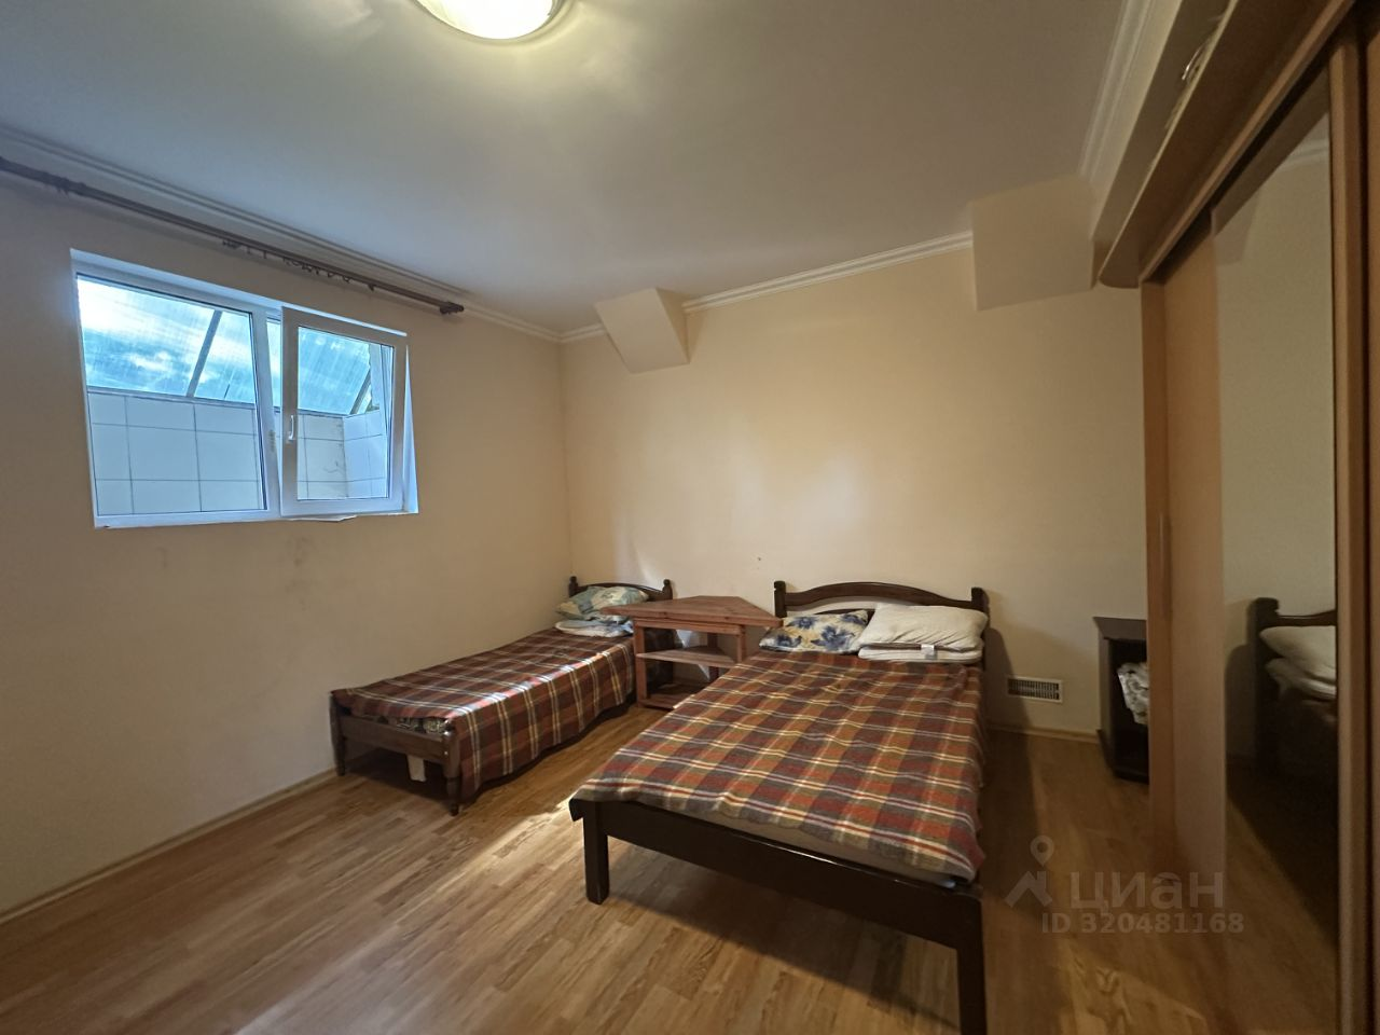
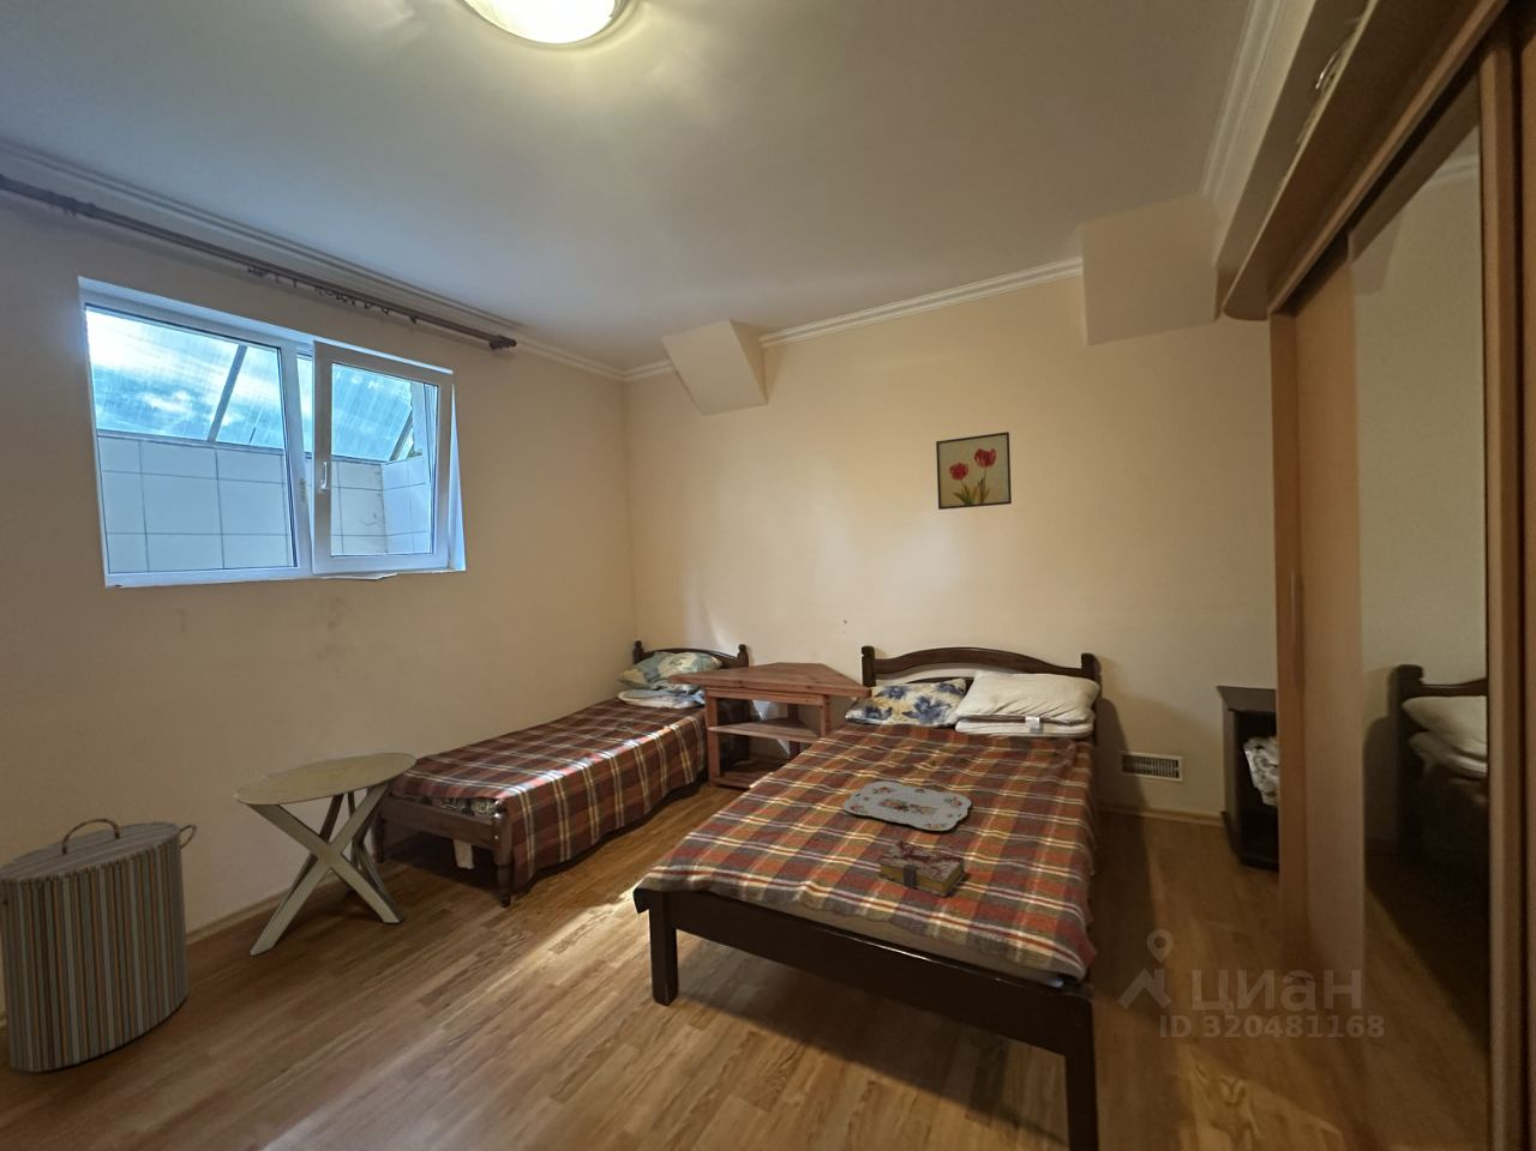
+ book (920, 867)
+ wall art (972, 472)
+ serving tray (906, 804)
+ side table (336, 844)
+ laundry hamper (99, 921)
